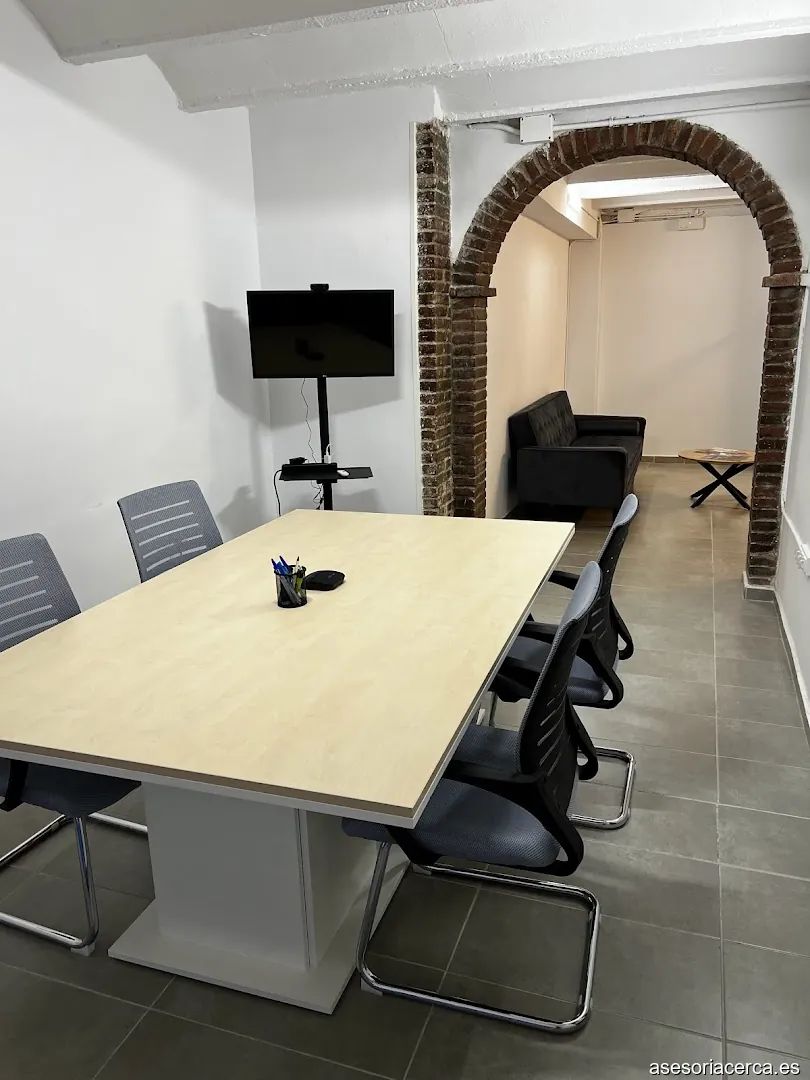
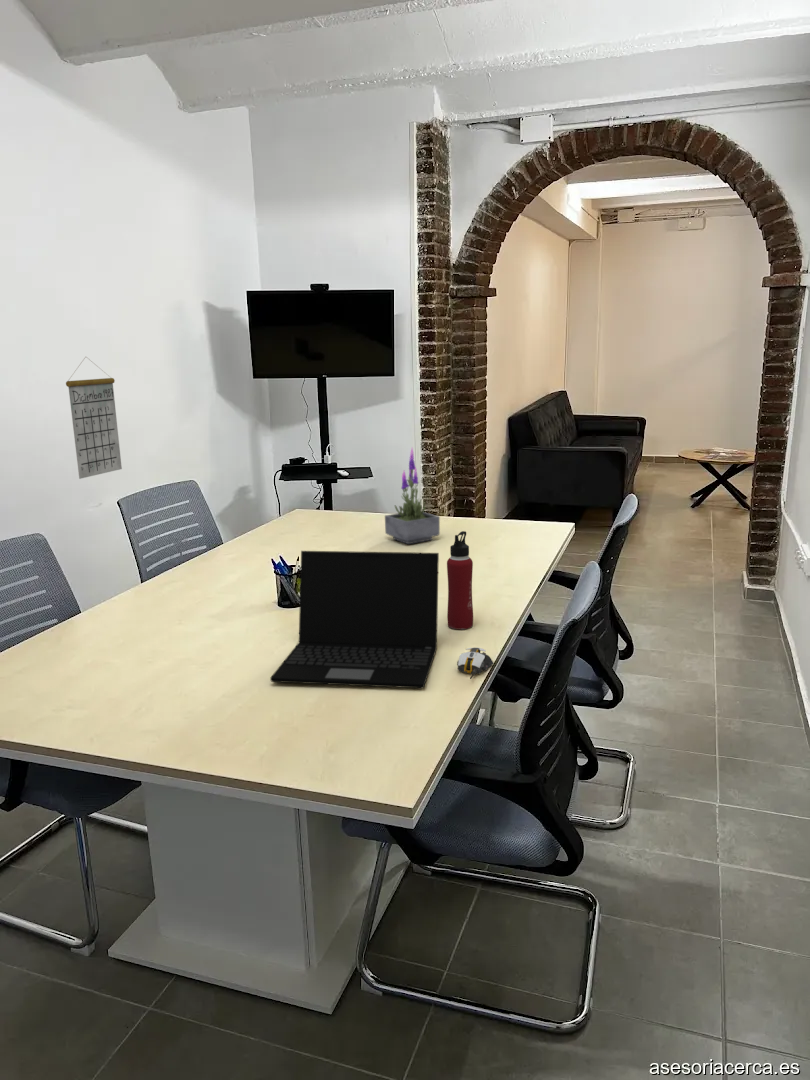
+ laptop (358, 614)
+ potted plant (411, 493)
+ computer mouse (474, 661)
+ water bottle (460, 579)
+ calendar (94, 416)
